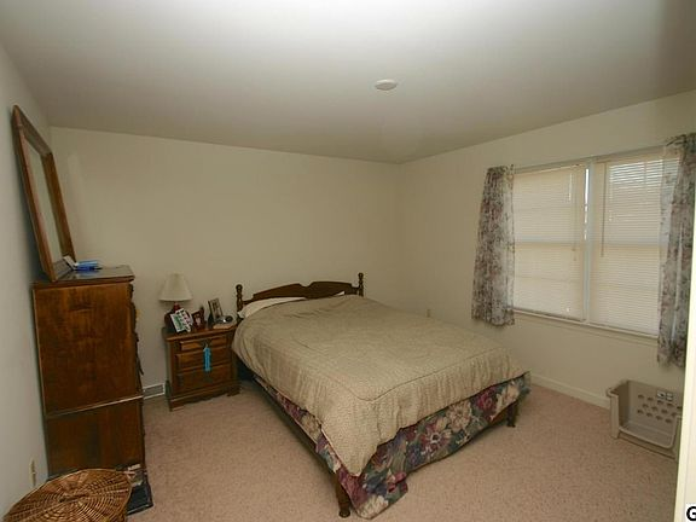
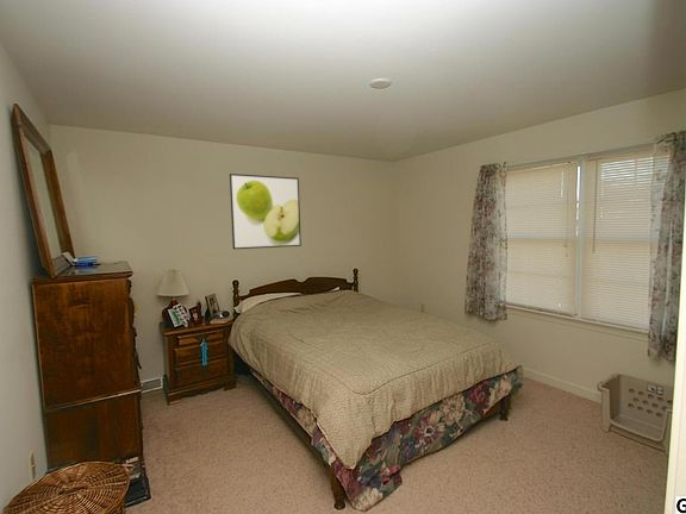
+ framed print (267, 212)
